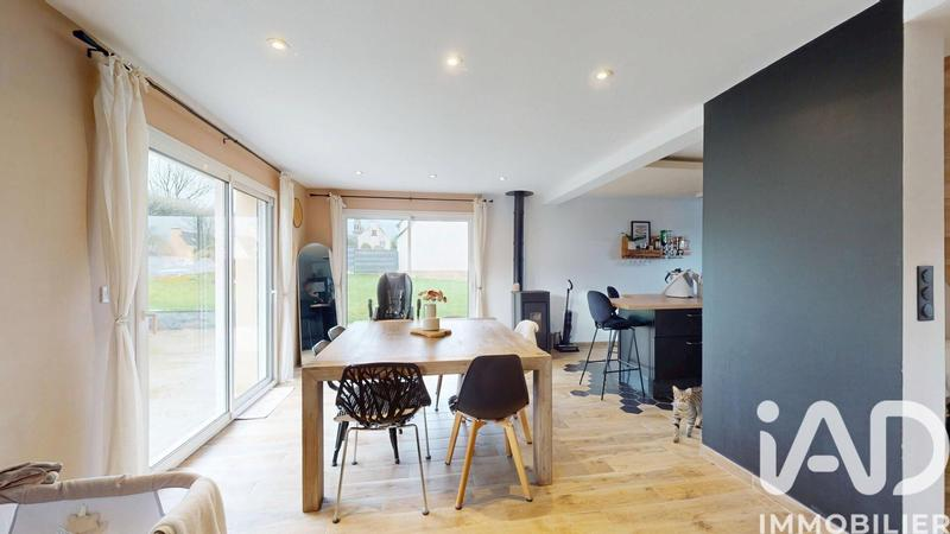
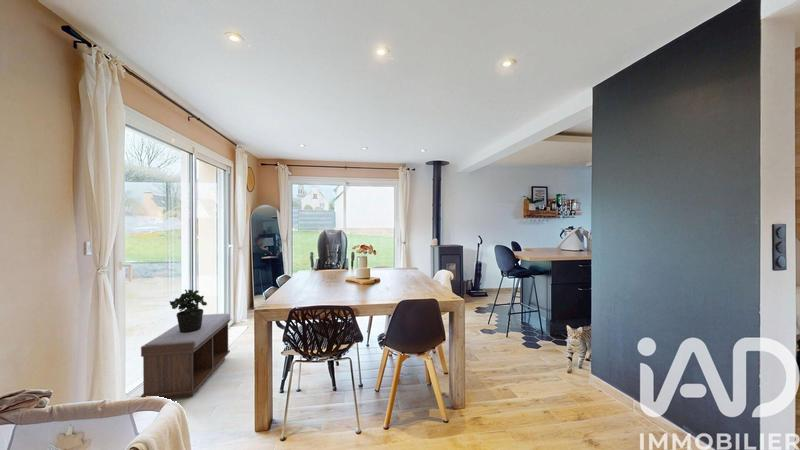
+ potted plant (188, 309)
+ bench (192, 351)
